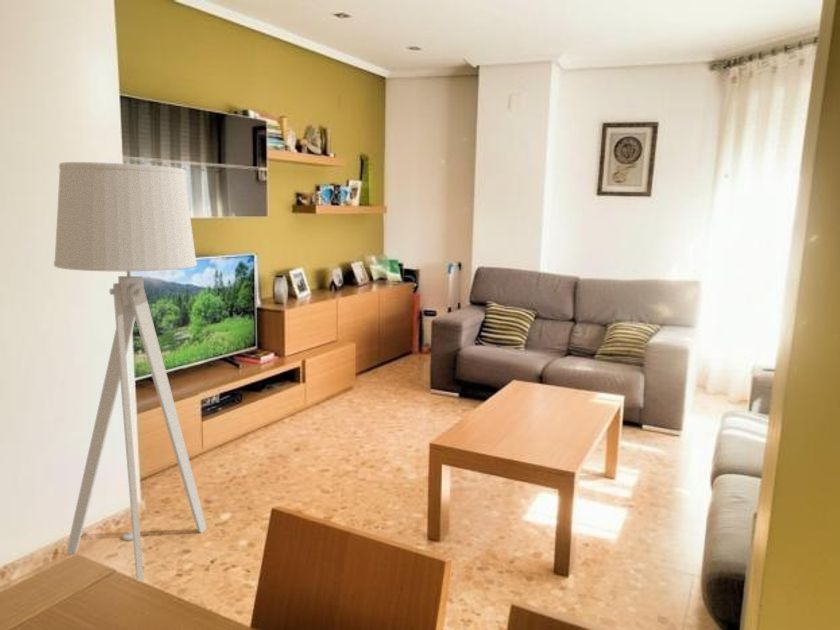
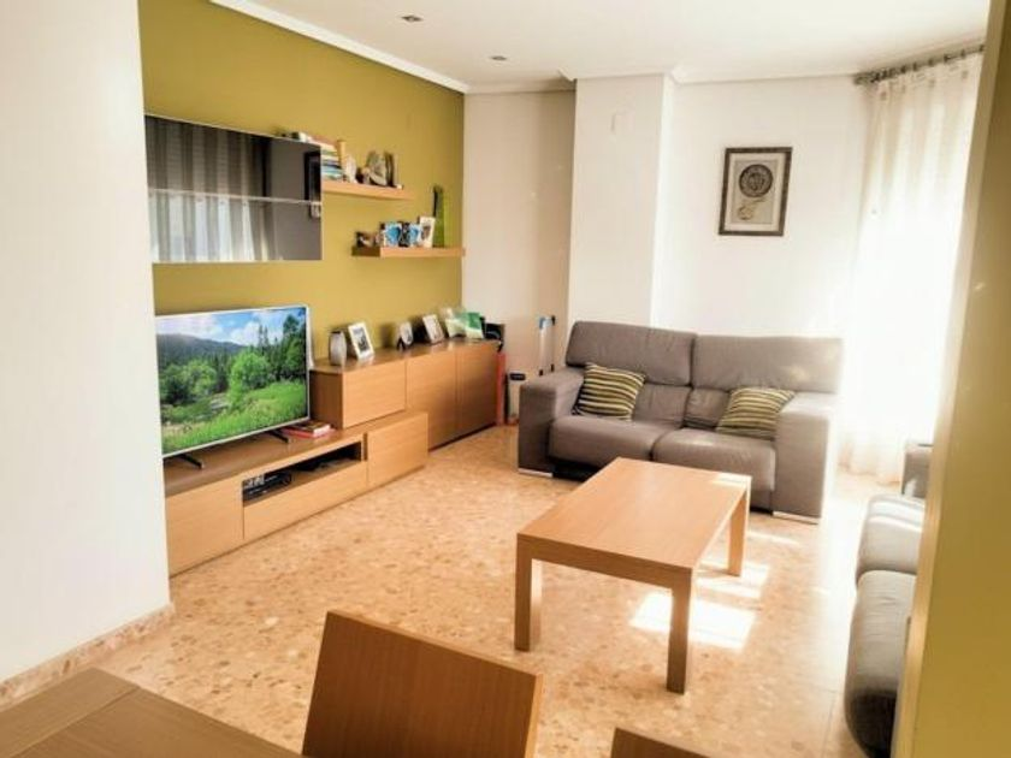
- floor lamp (126, 370)
